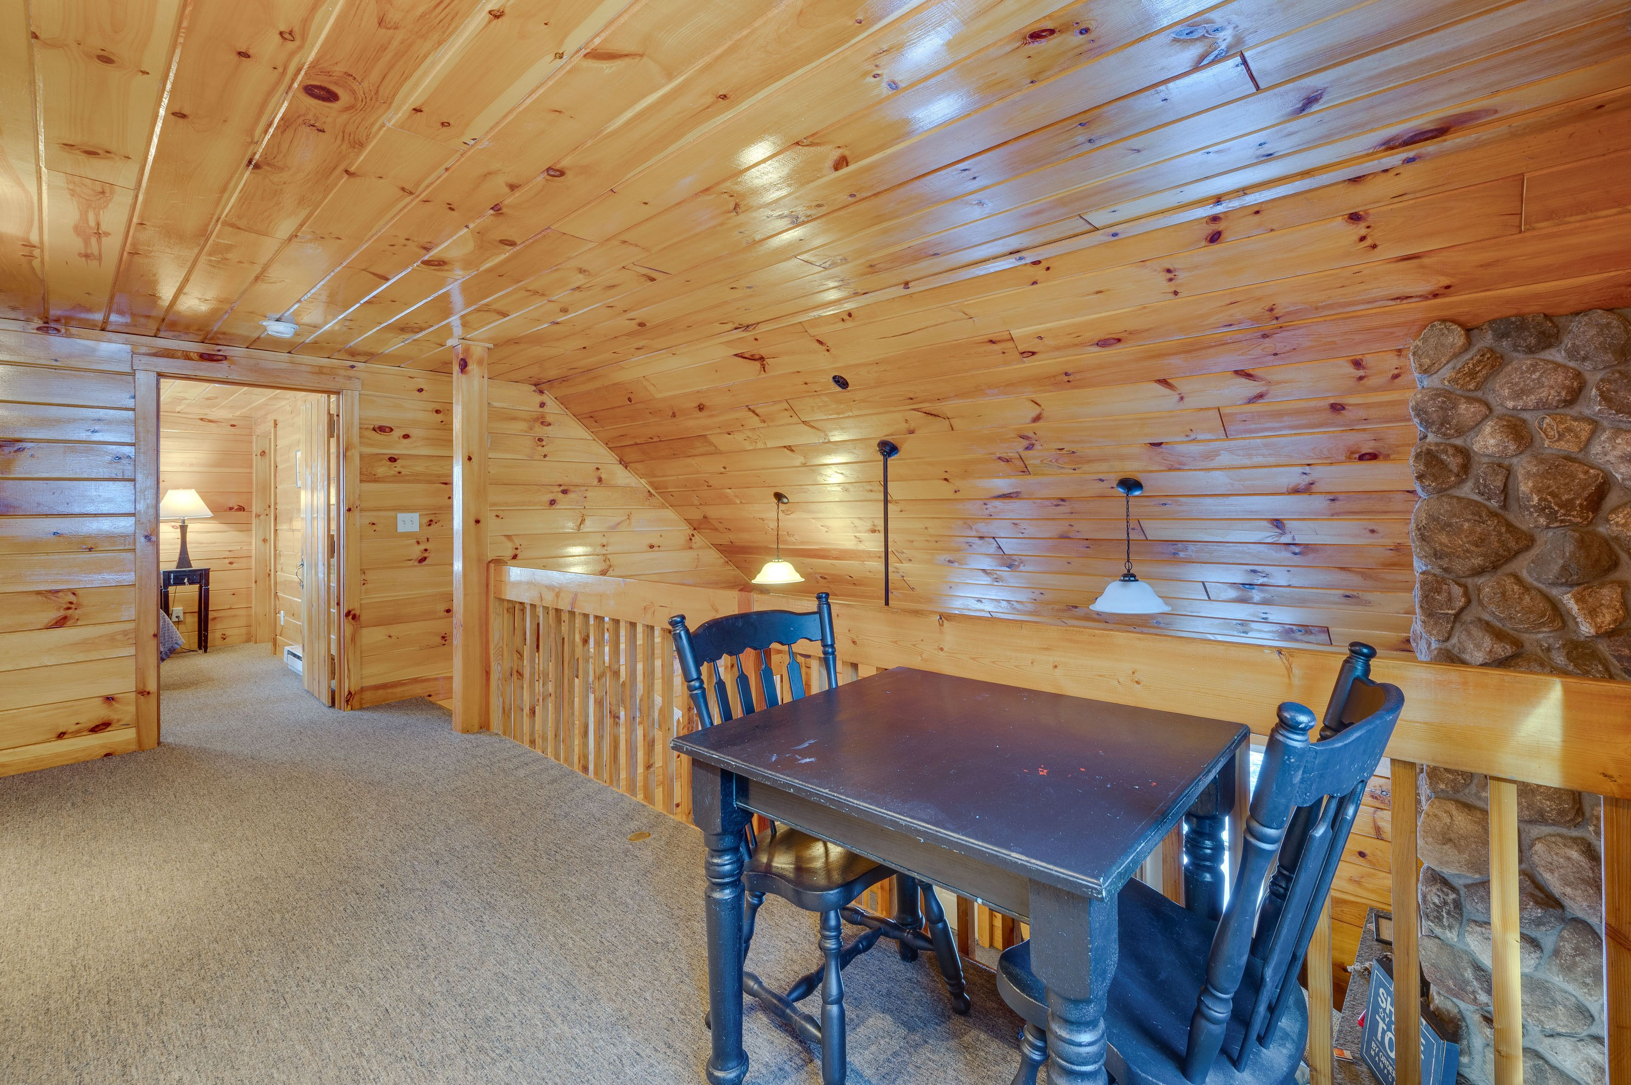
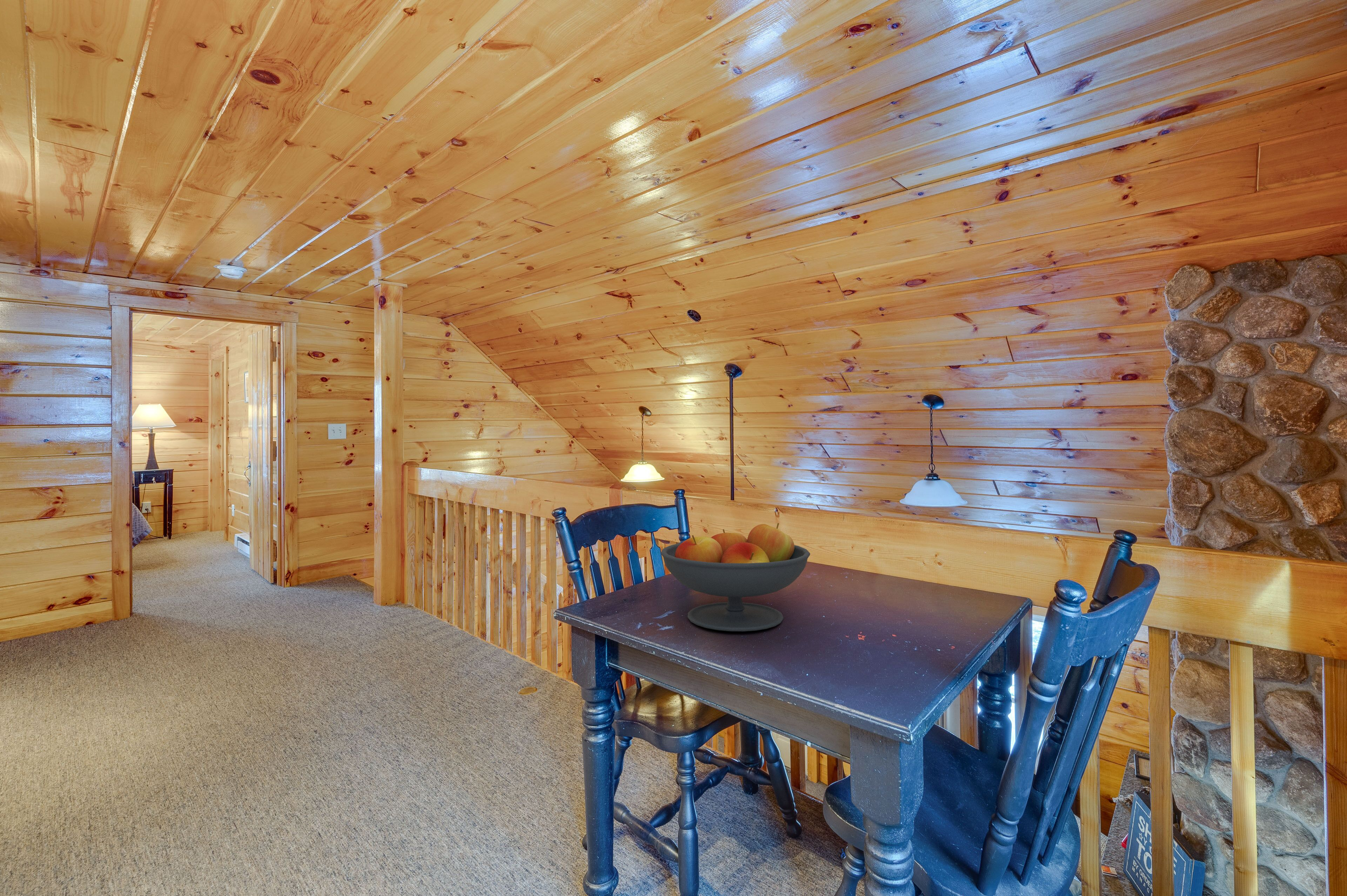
+ fruit bowl (735, 572)
